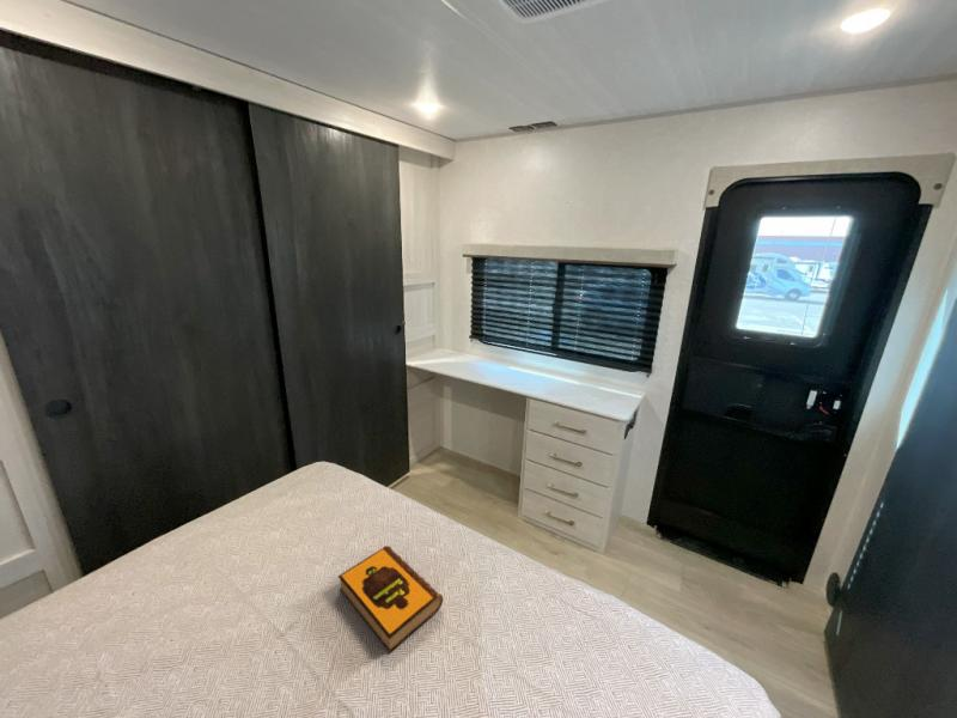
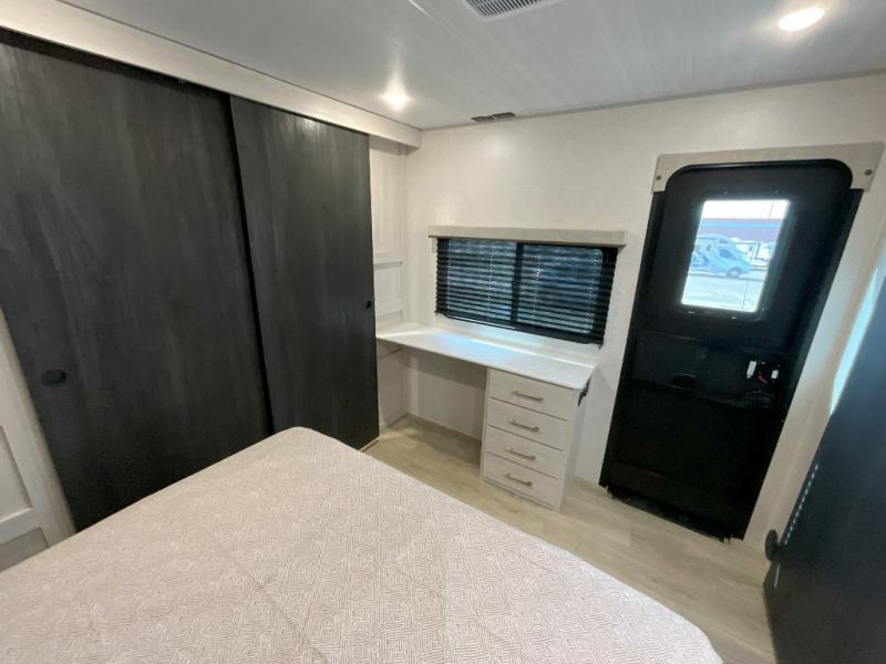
- hardback book (390, 590)
